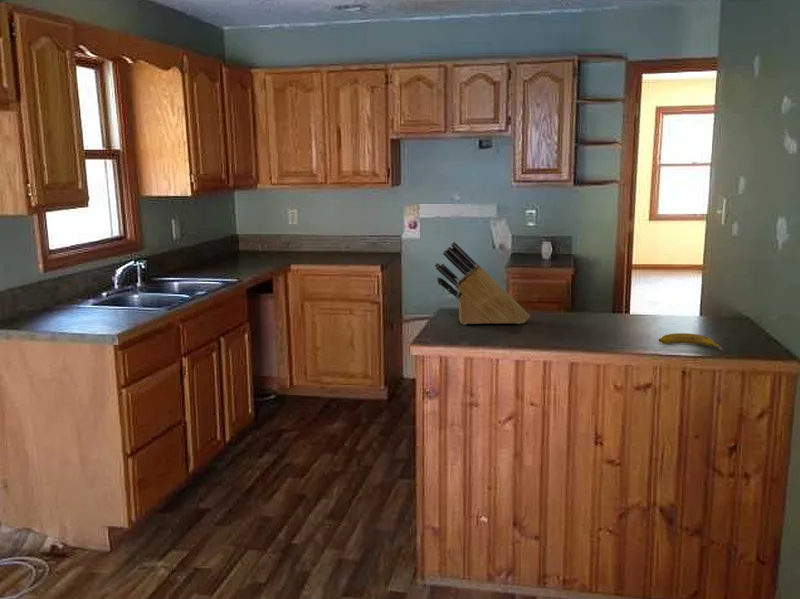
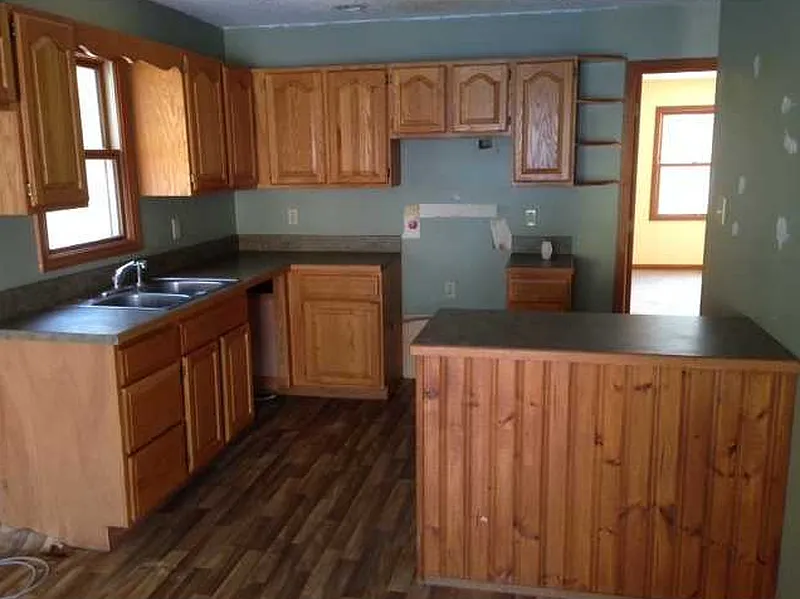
- knife block (481, 282)
- fruit (690, 340)
